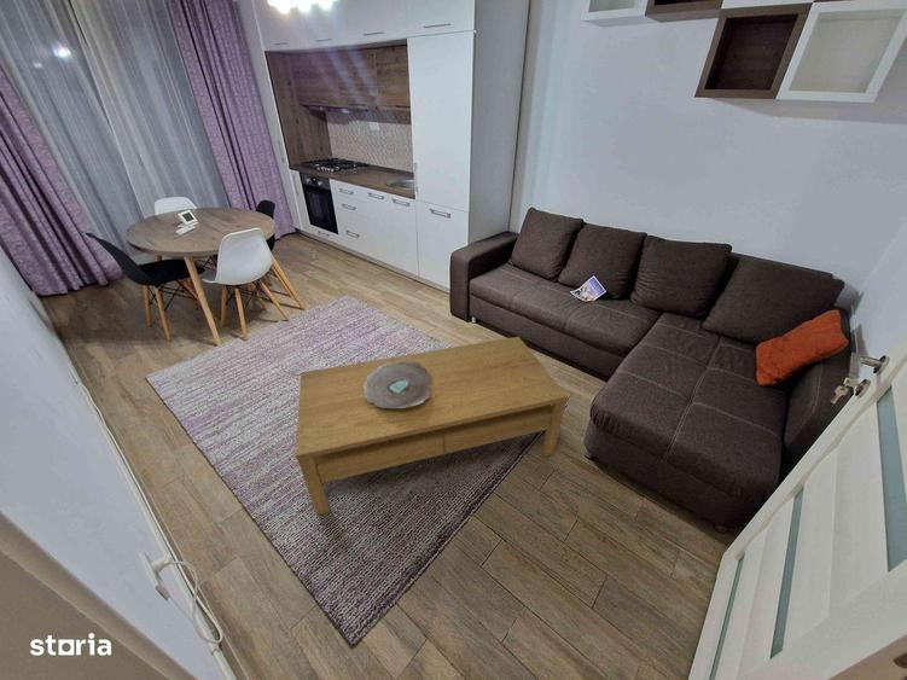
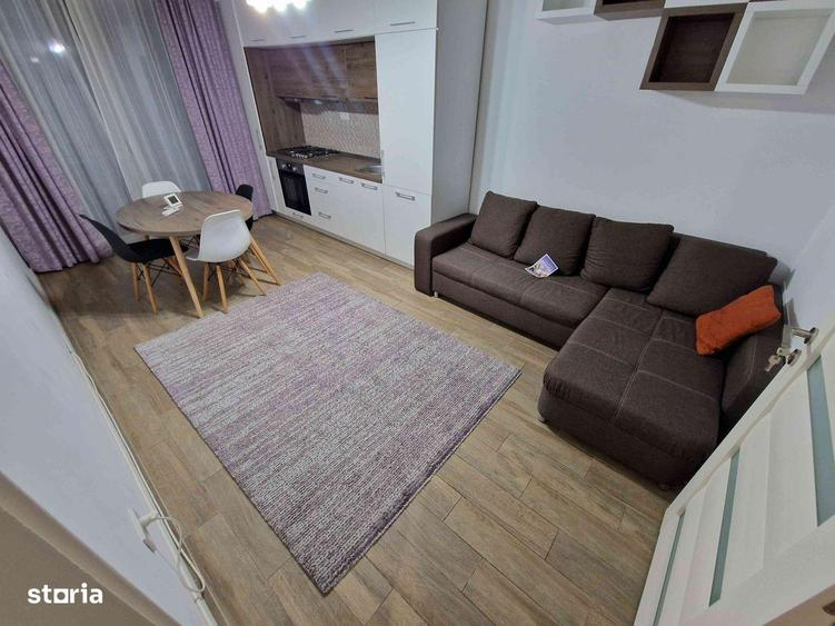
- coffee table (430, 414)
- decorative bowl (399, 382)
